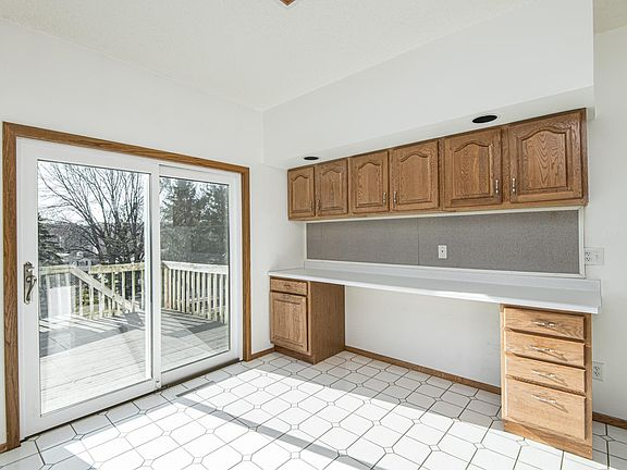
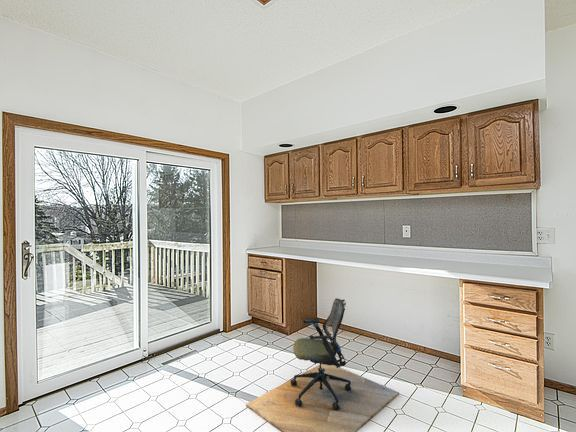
+ office chair (323, 351)
